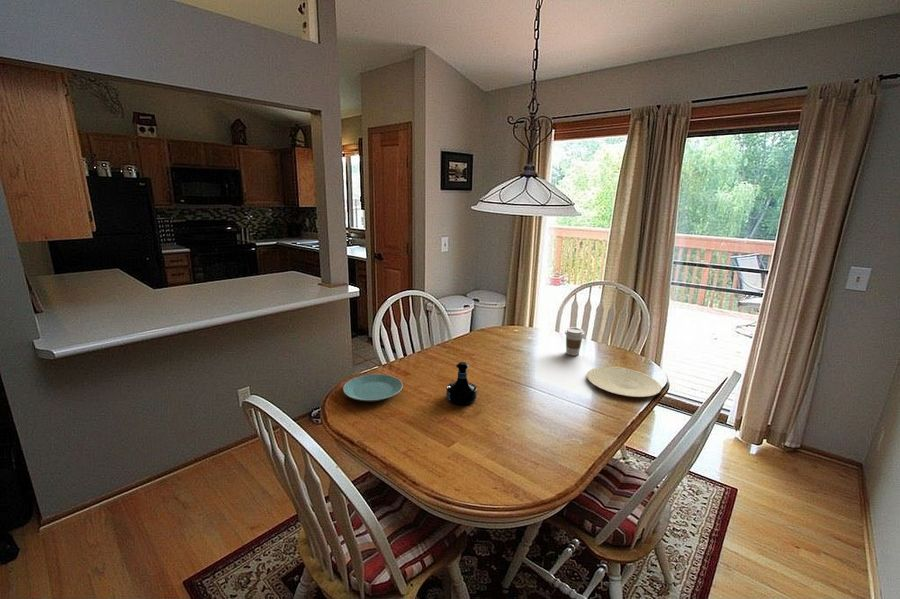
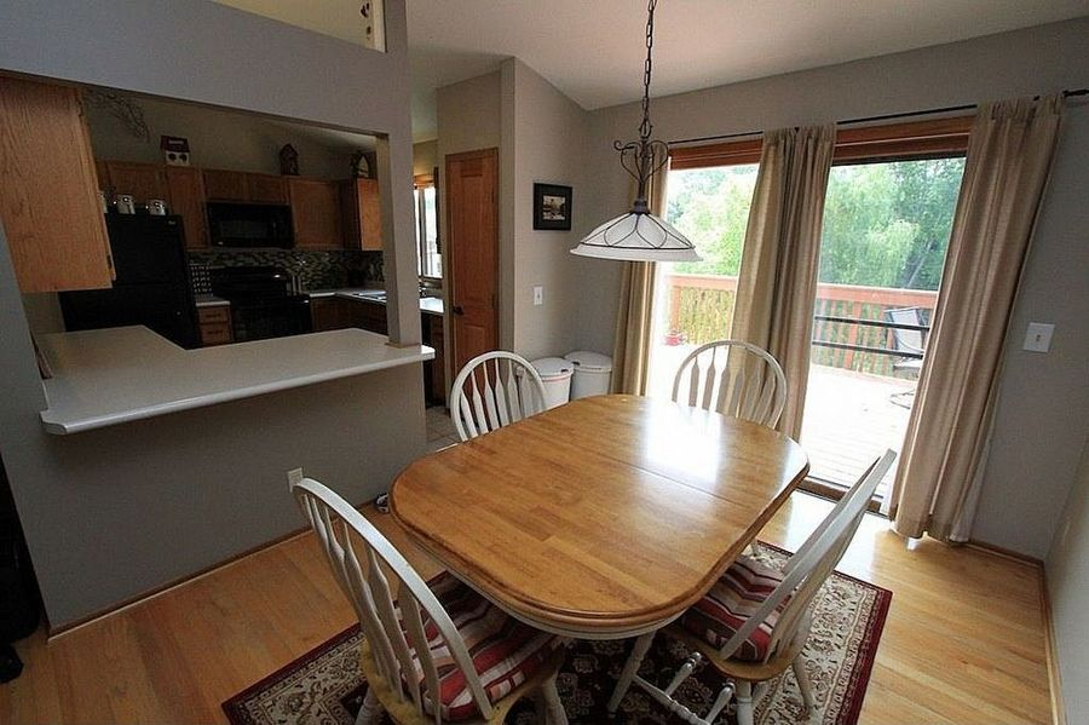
- plate (622, 381)
- coffee cup (573, 341)
- plate (373, 389)
- tequila bottle (462, 381)
